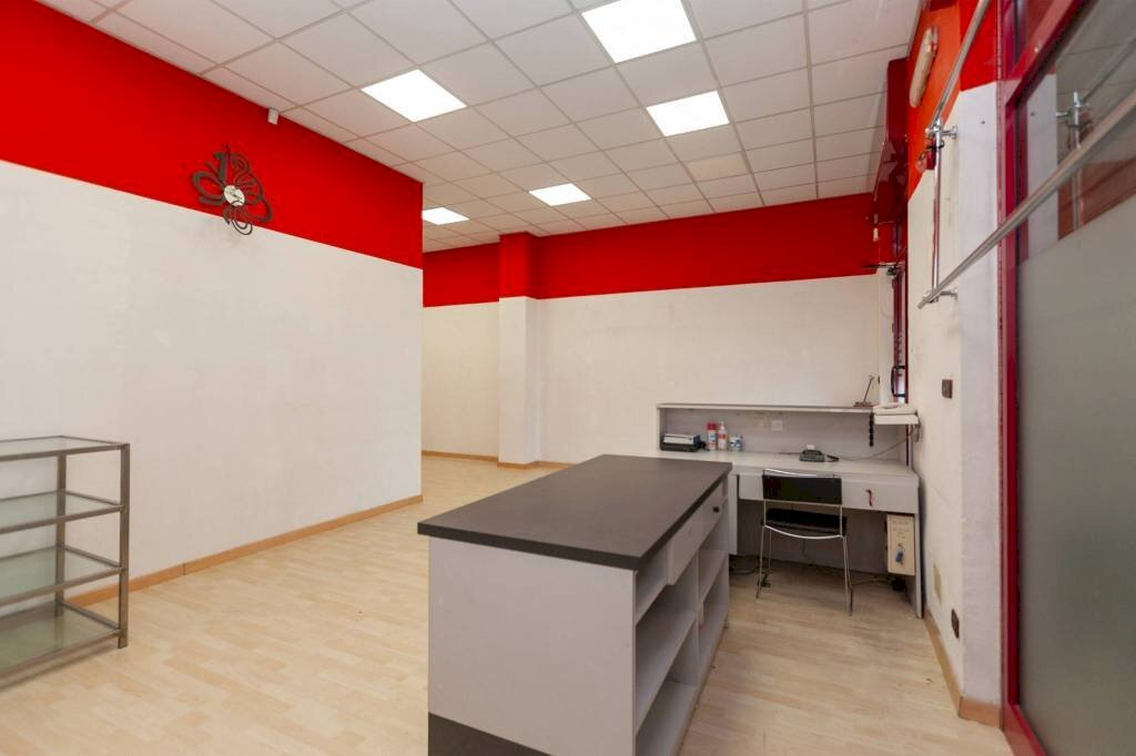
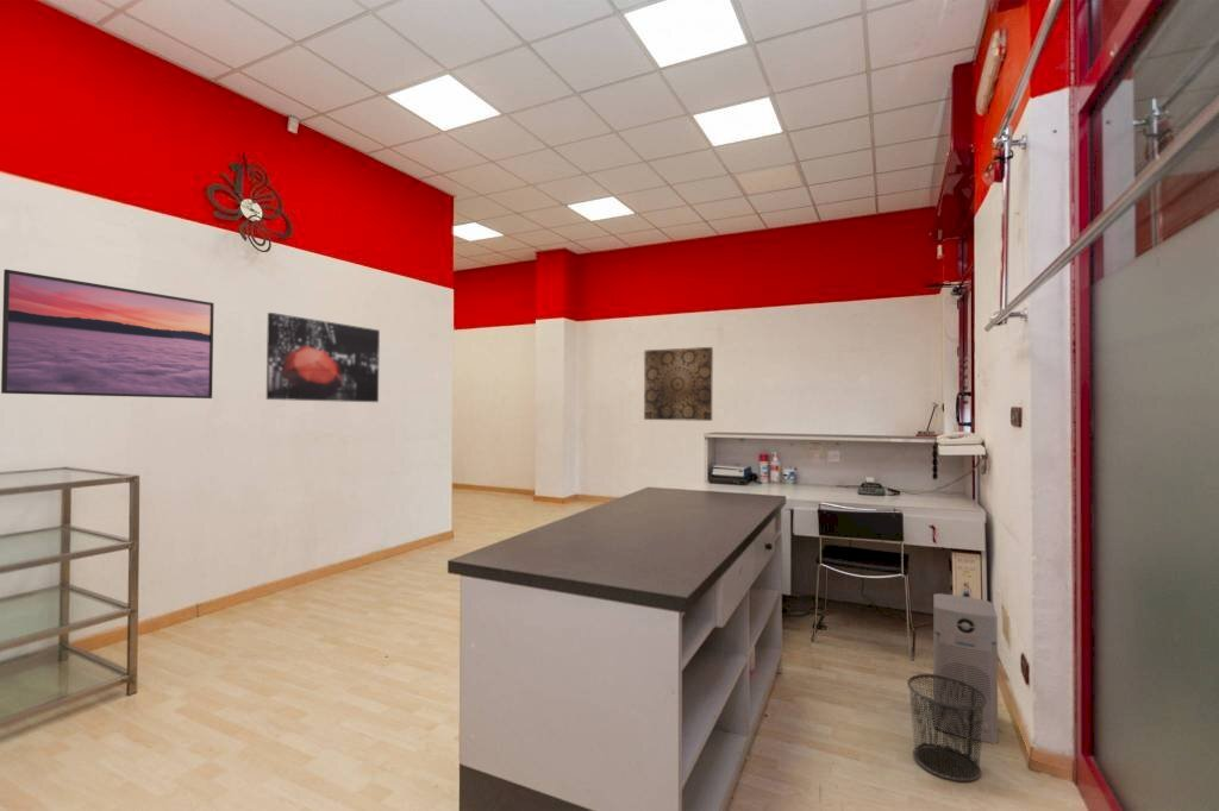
+ waste bin (945, 725)
+ air purifier (963, 662)
+ wall art (327, 362)
+ wall art (677, 384)
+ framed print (121, 341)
